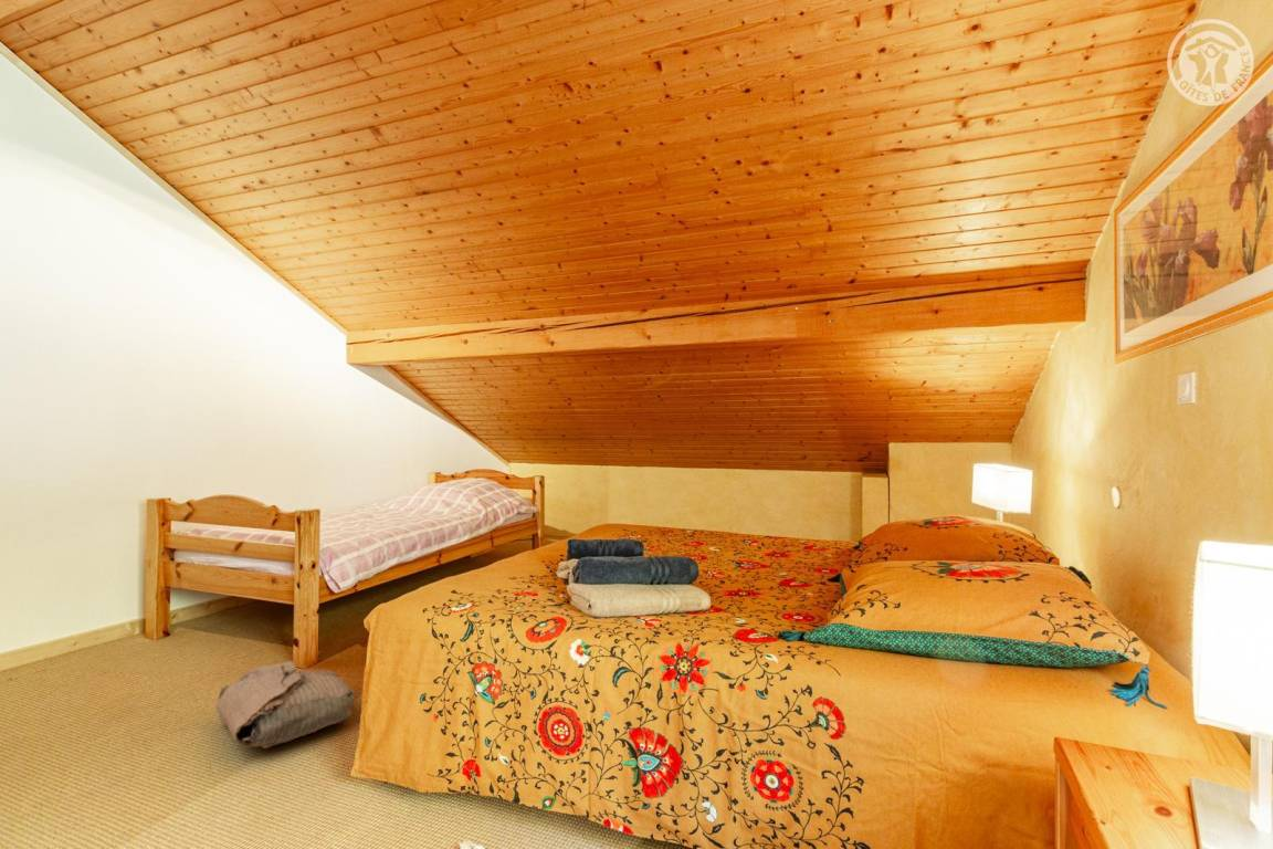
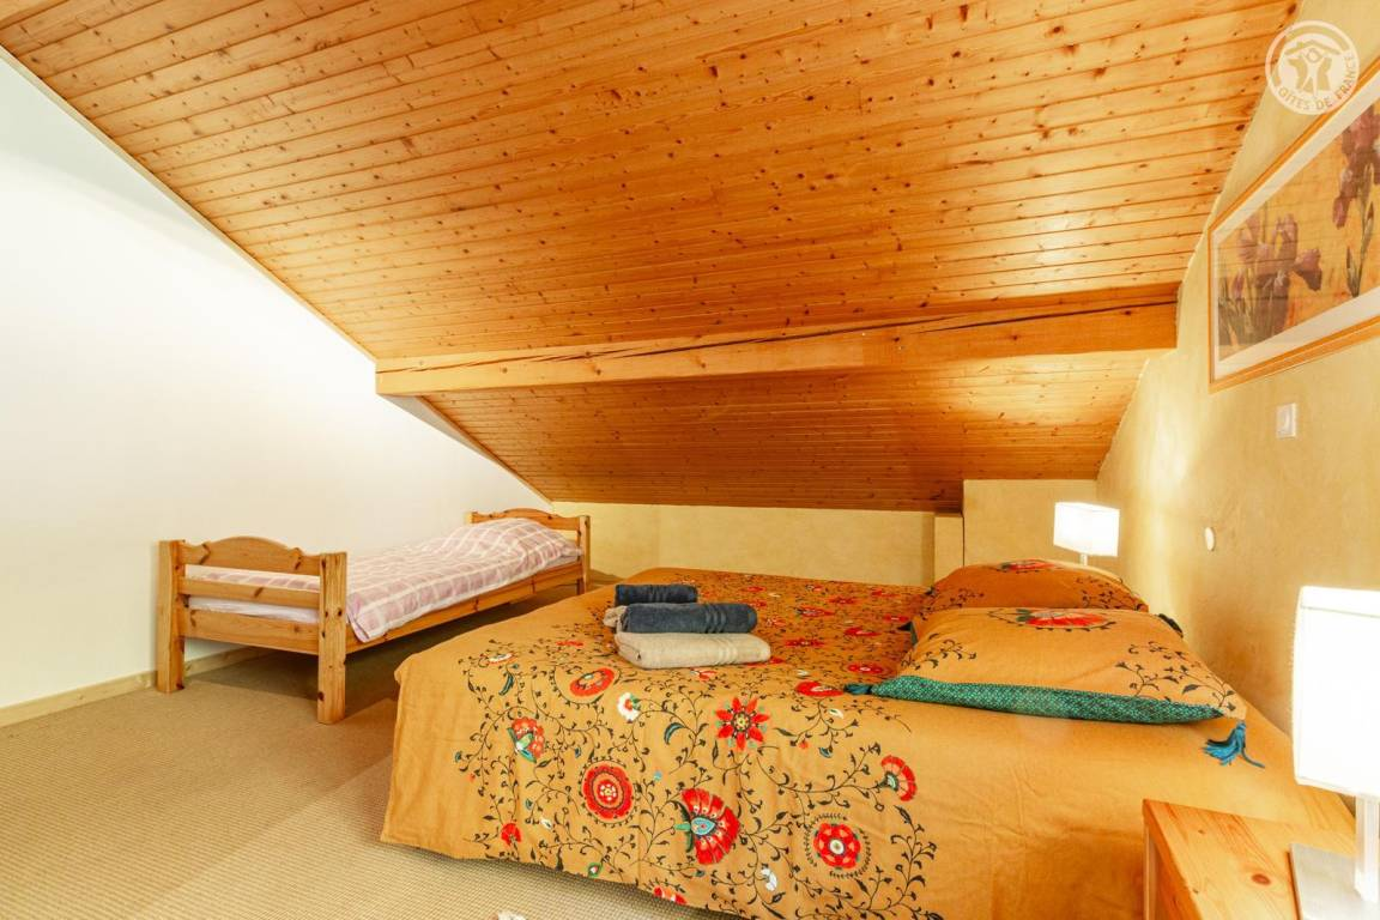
- bag (290, 695)
